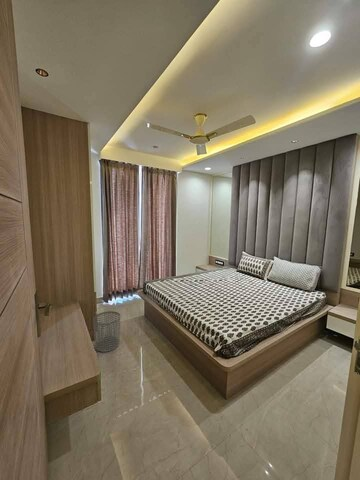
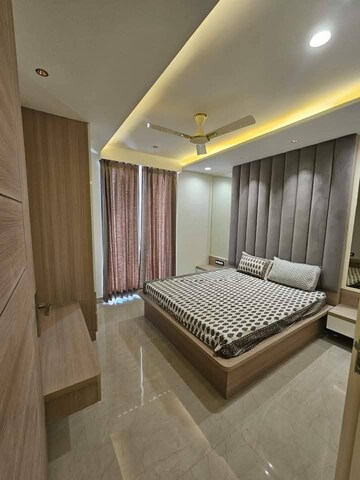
- waste bin (107, 331)
